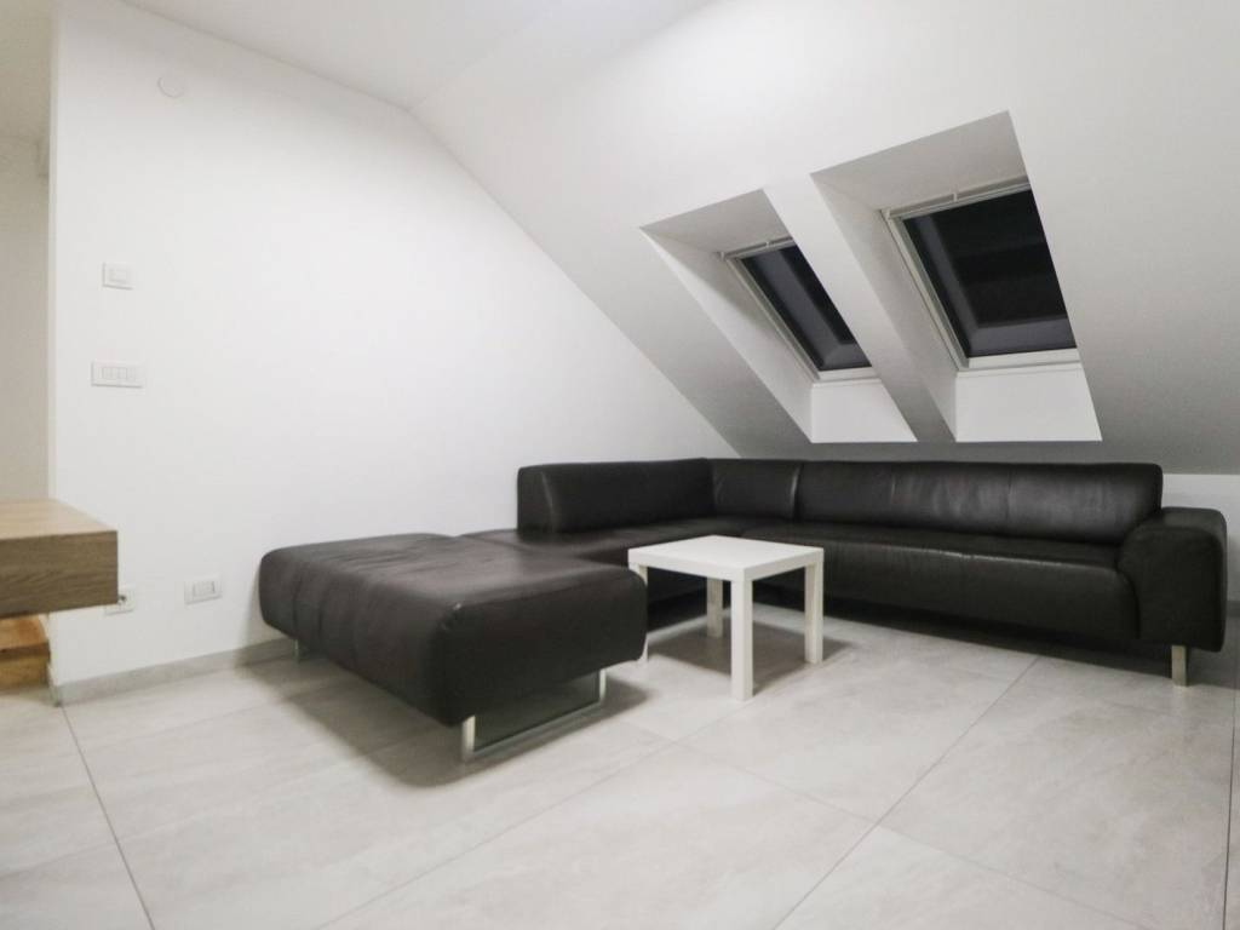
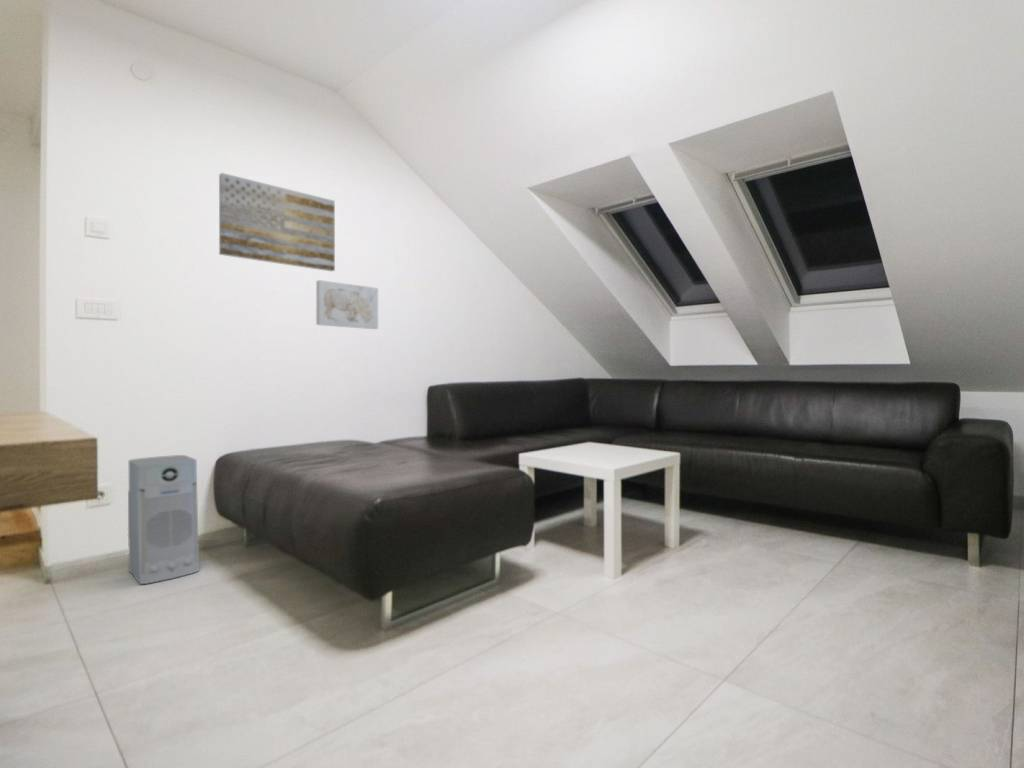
+ wall art (348, 305)
+ wall art (280, 225)
+ air purifier (163, 515)
